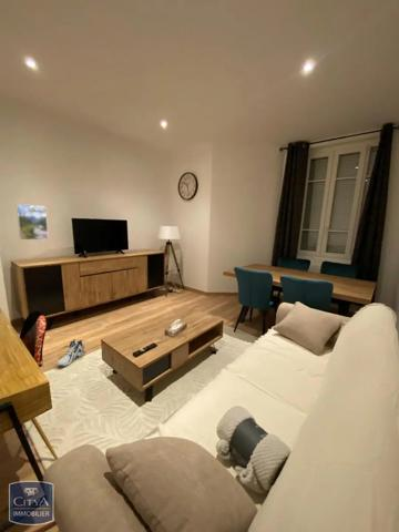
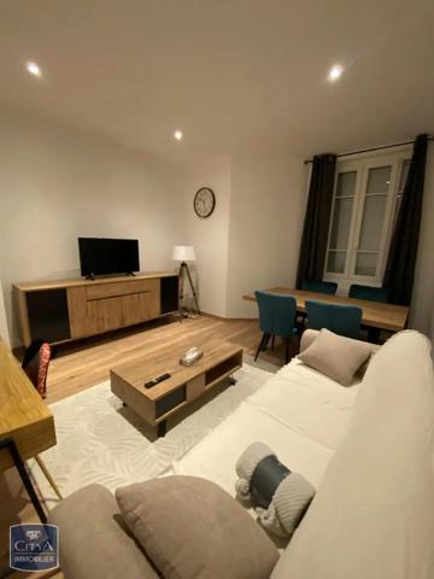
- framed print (32, 222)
- sneaker (70, 350)
